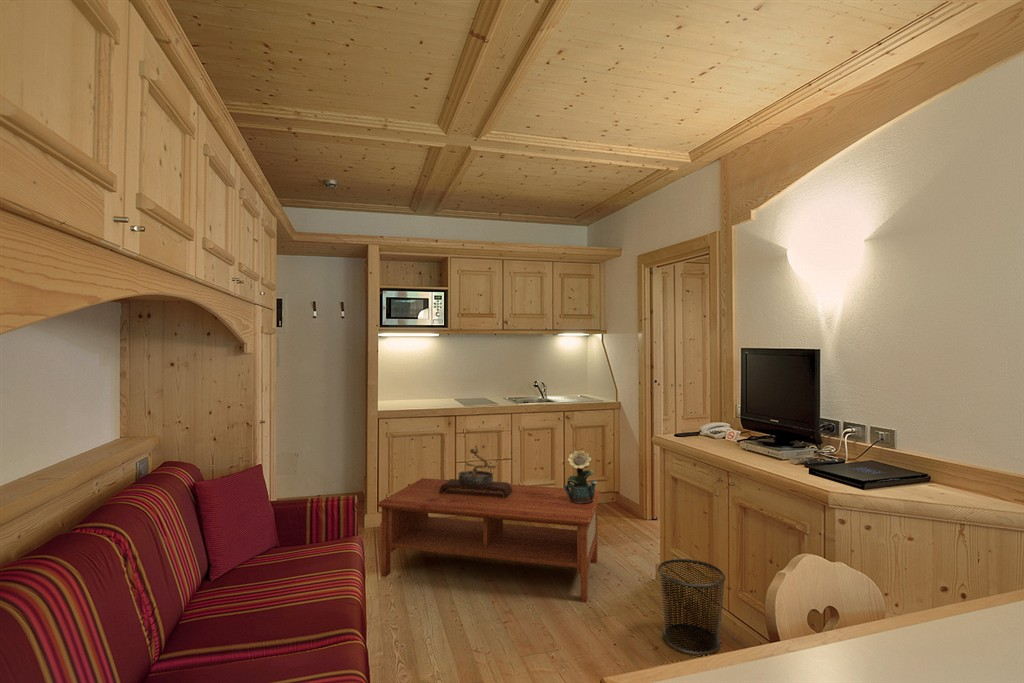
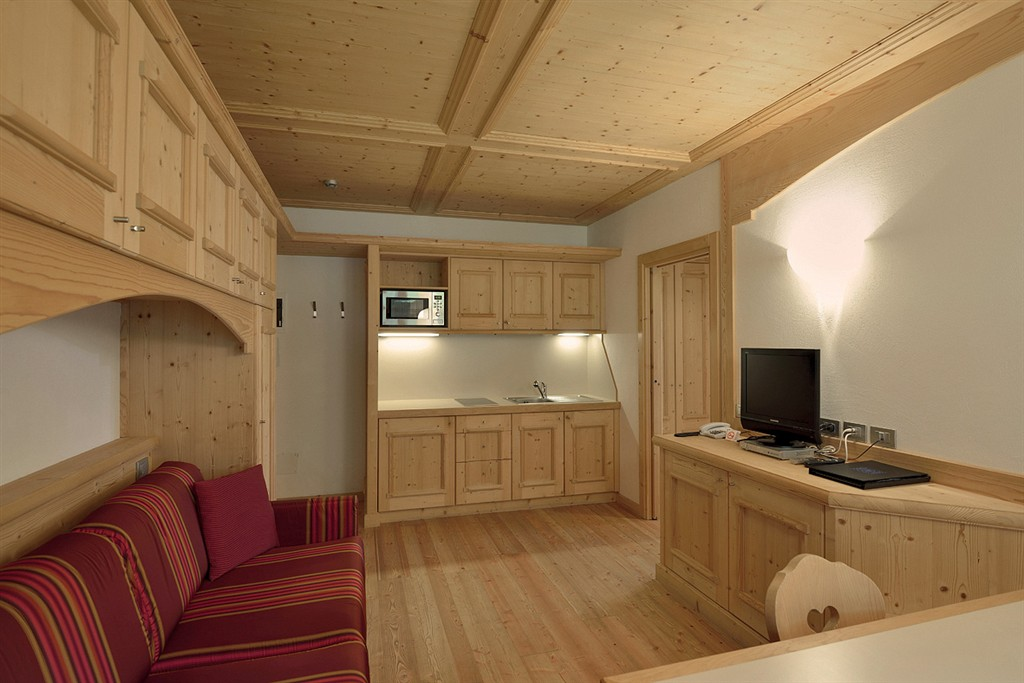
- bonsai tree (475, 468)
- waste bin (691, 605)
- coffee table (493, 532)
- potted flower (580, 476)
